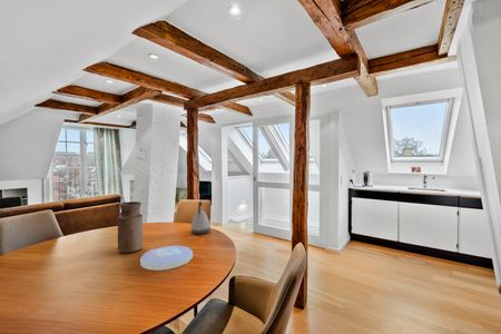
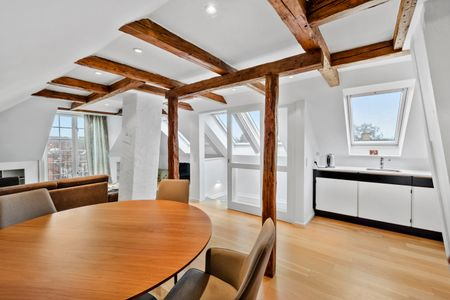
- plate (167, 255)
- vase (130, 226)
- kettle (200, 216)
